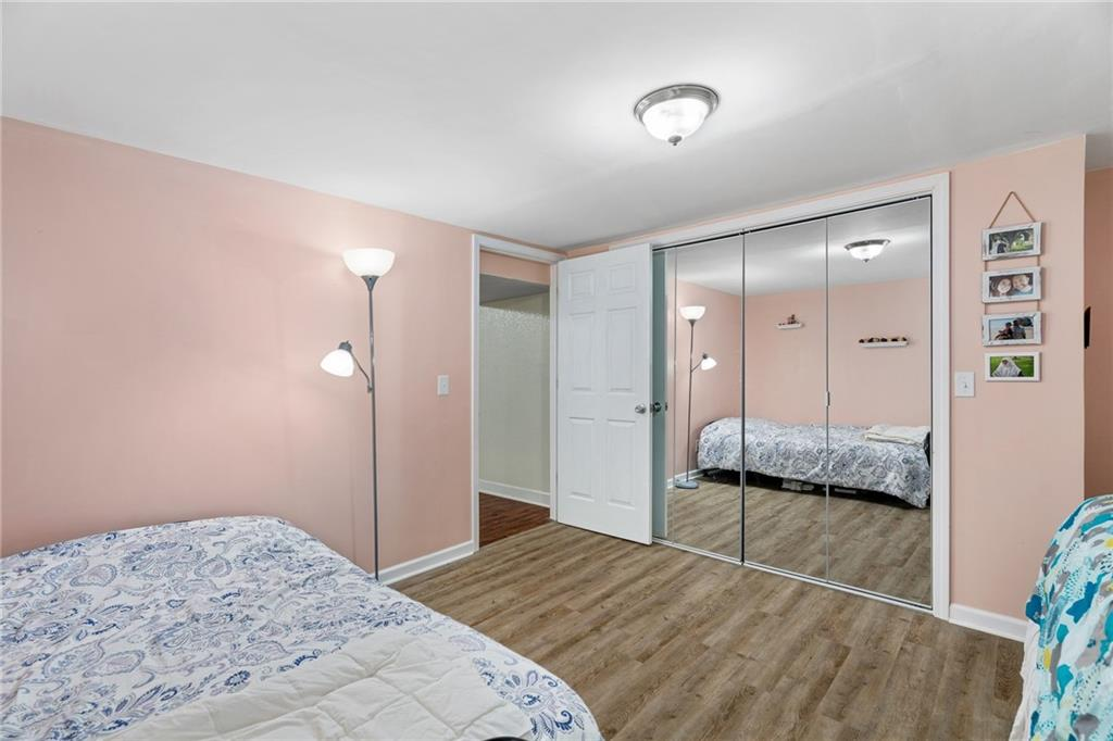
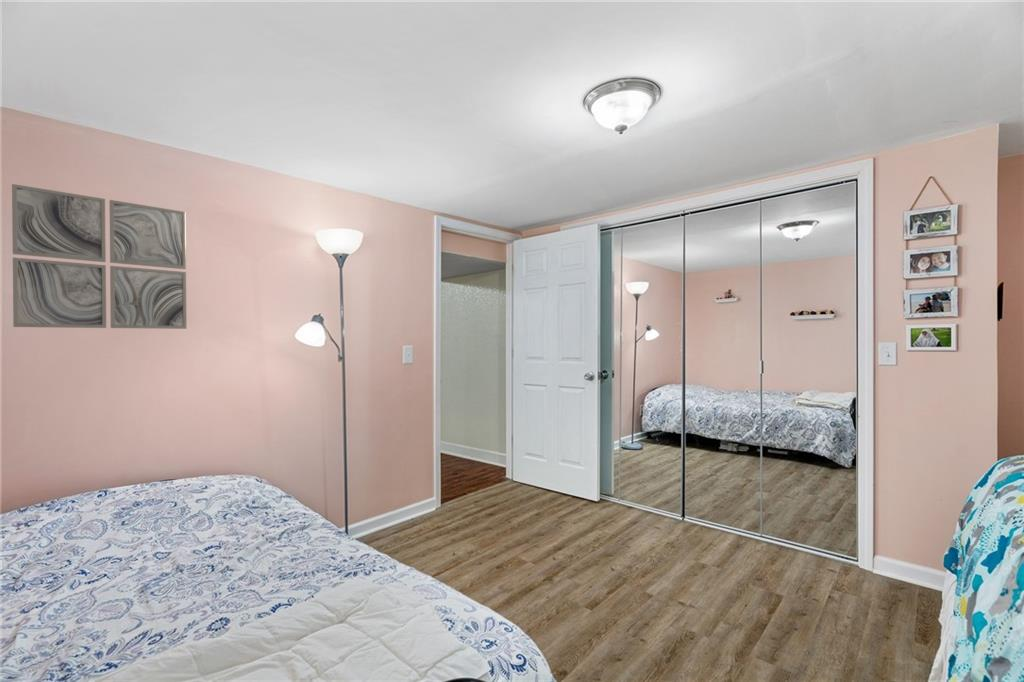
+ wall art (105, 265)
